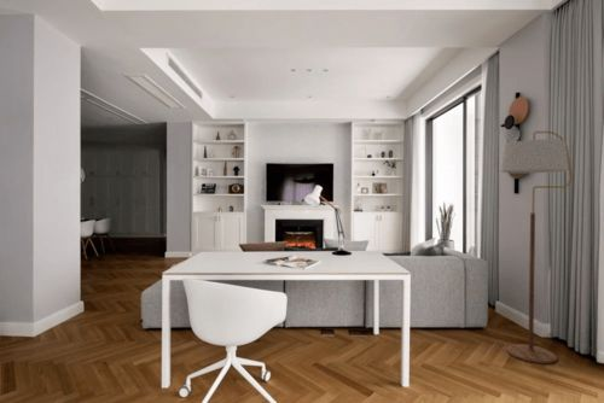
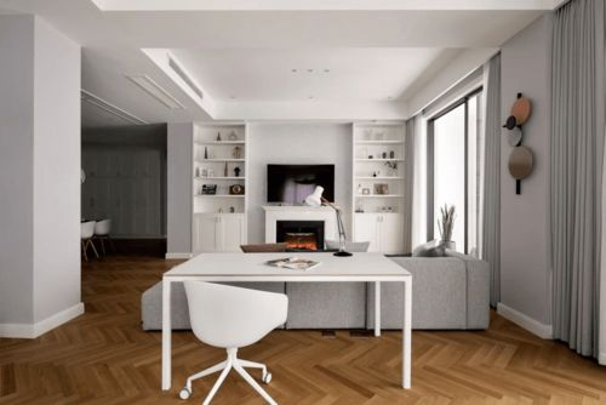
- floor lamp (534, 243)
